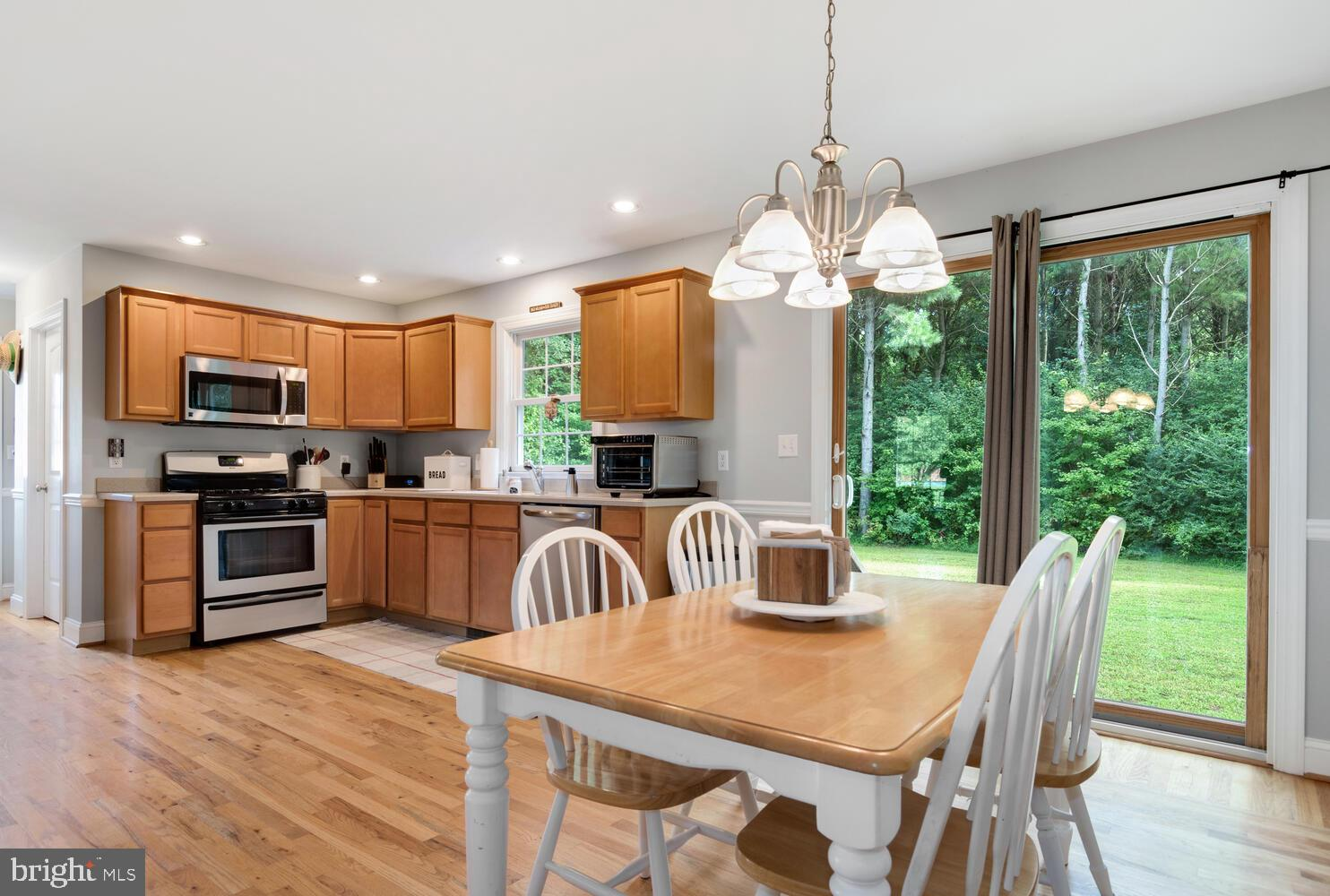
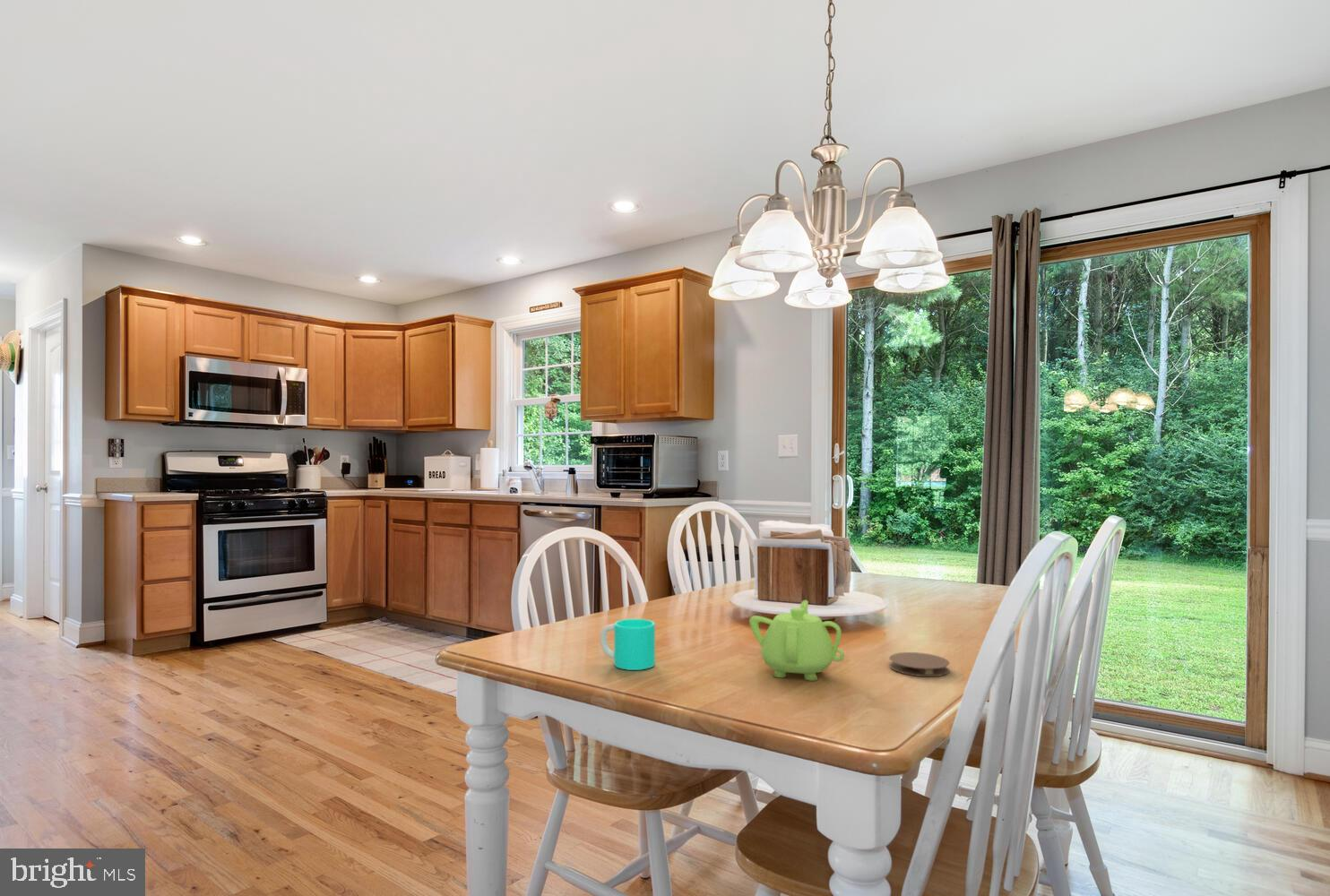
+ coaster (919, 664)
+ teapot (796, 640)
+ cup (626, 642)
